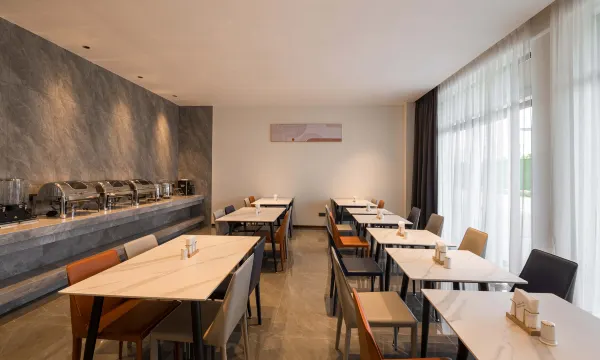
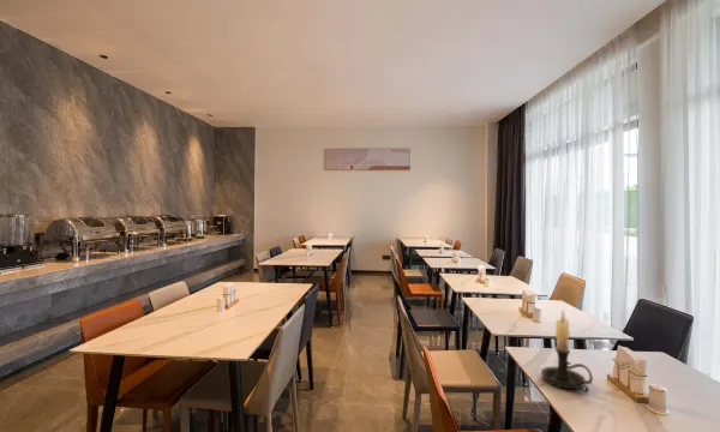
+ candle holder (568, 347)
